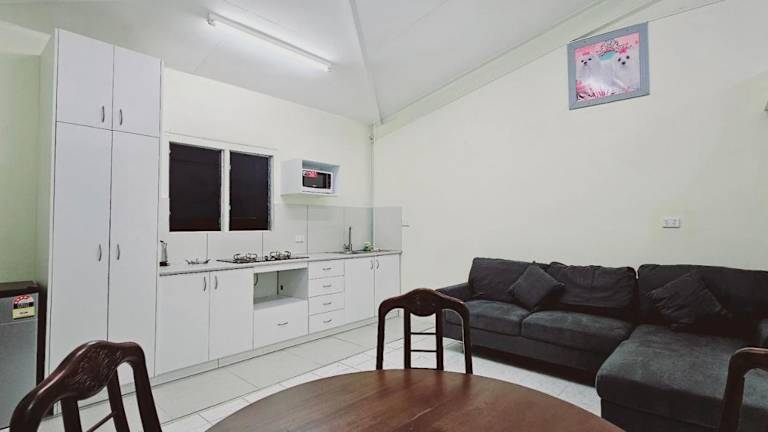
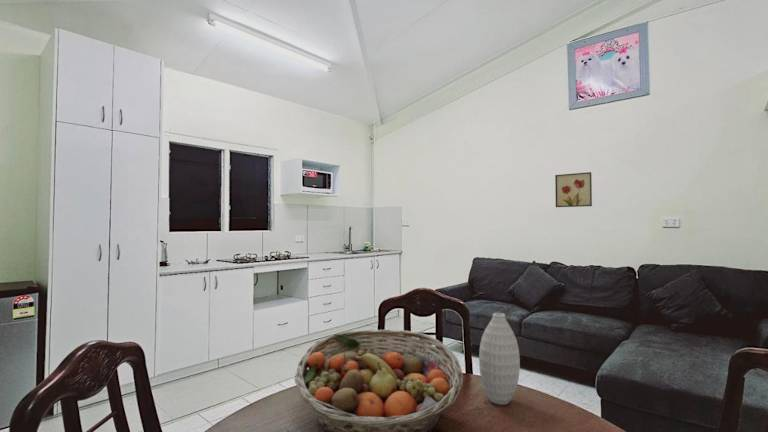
+ wall art (573, 190)
+ vase (499, 357)
+ fruit basket (378, 380)
